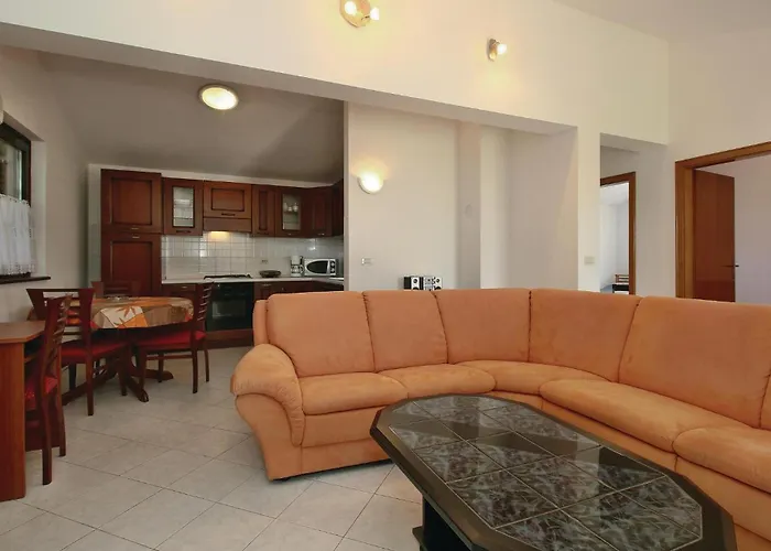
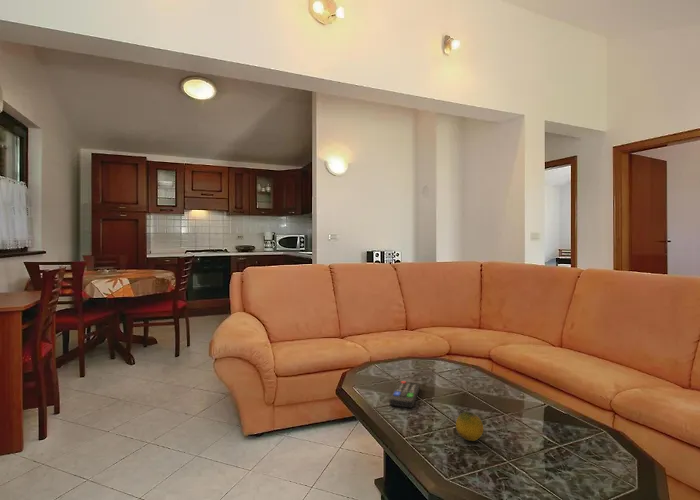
+ fruit (469, 426)
+ remote control (405, 393)
